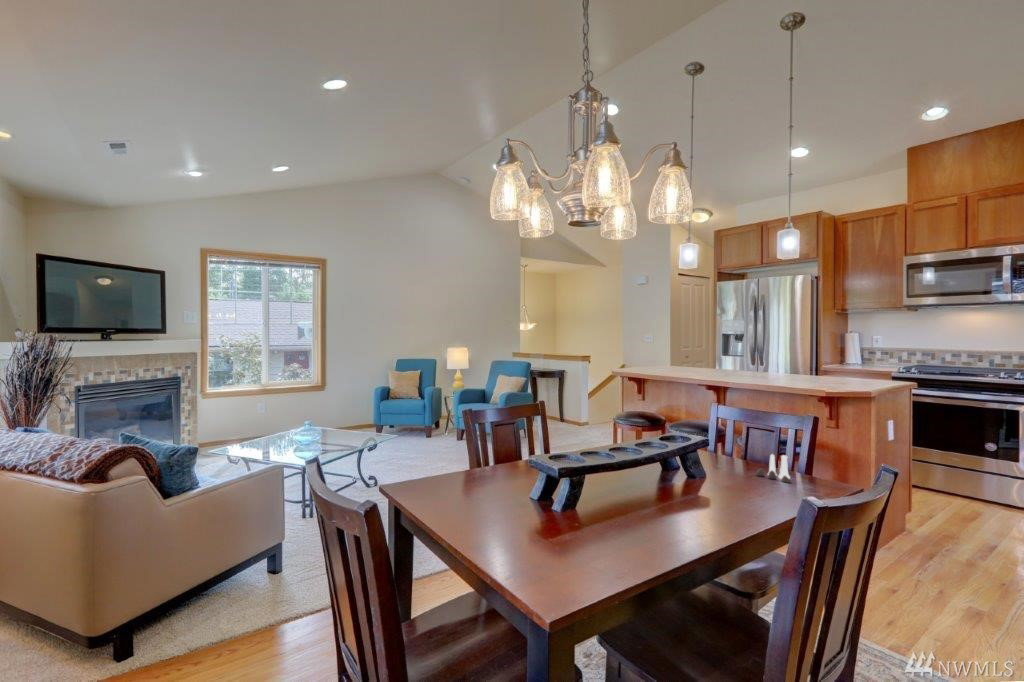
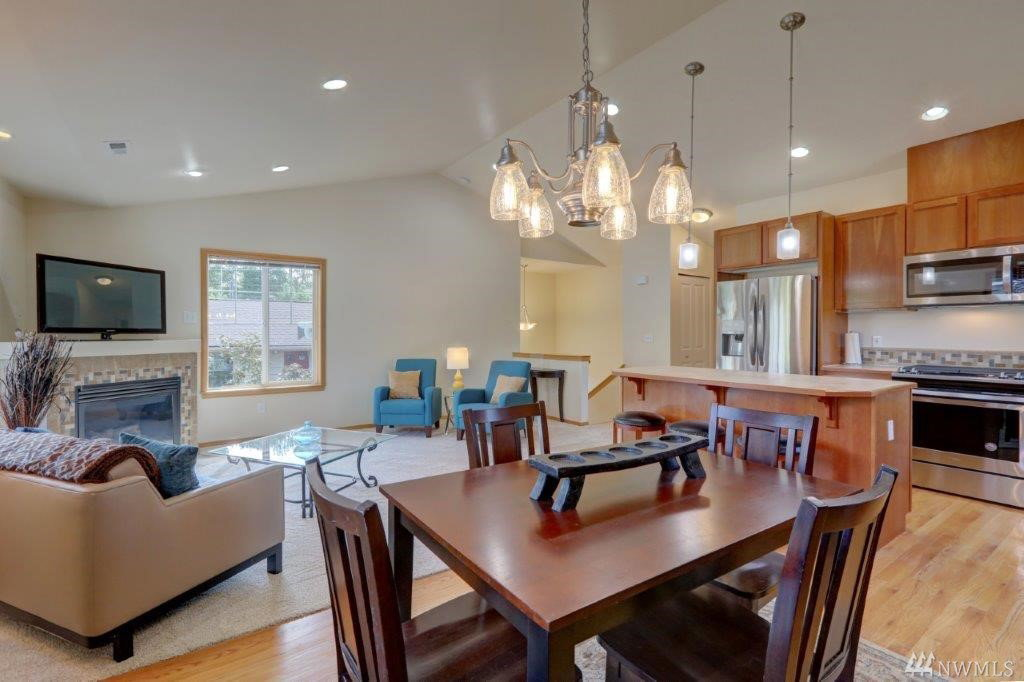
- salt and pepper shaker set (774, 466)
